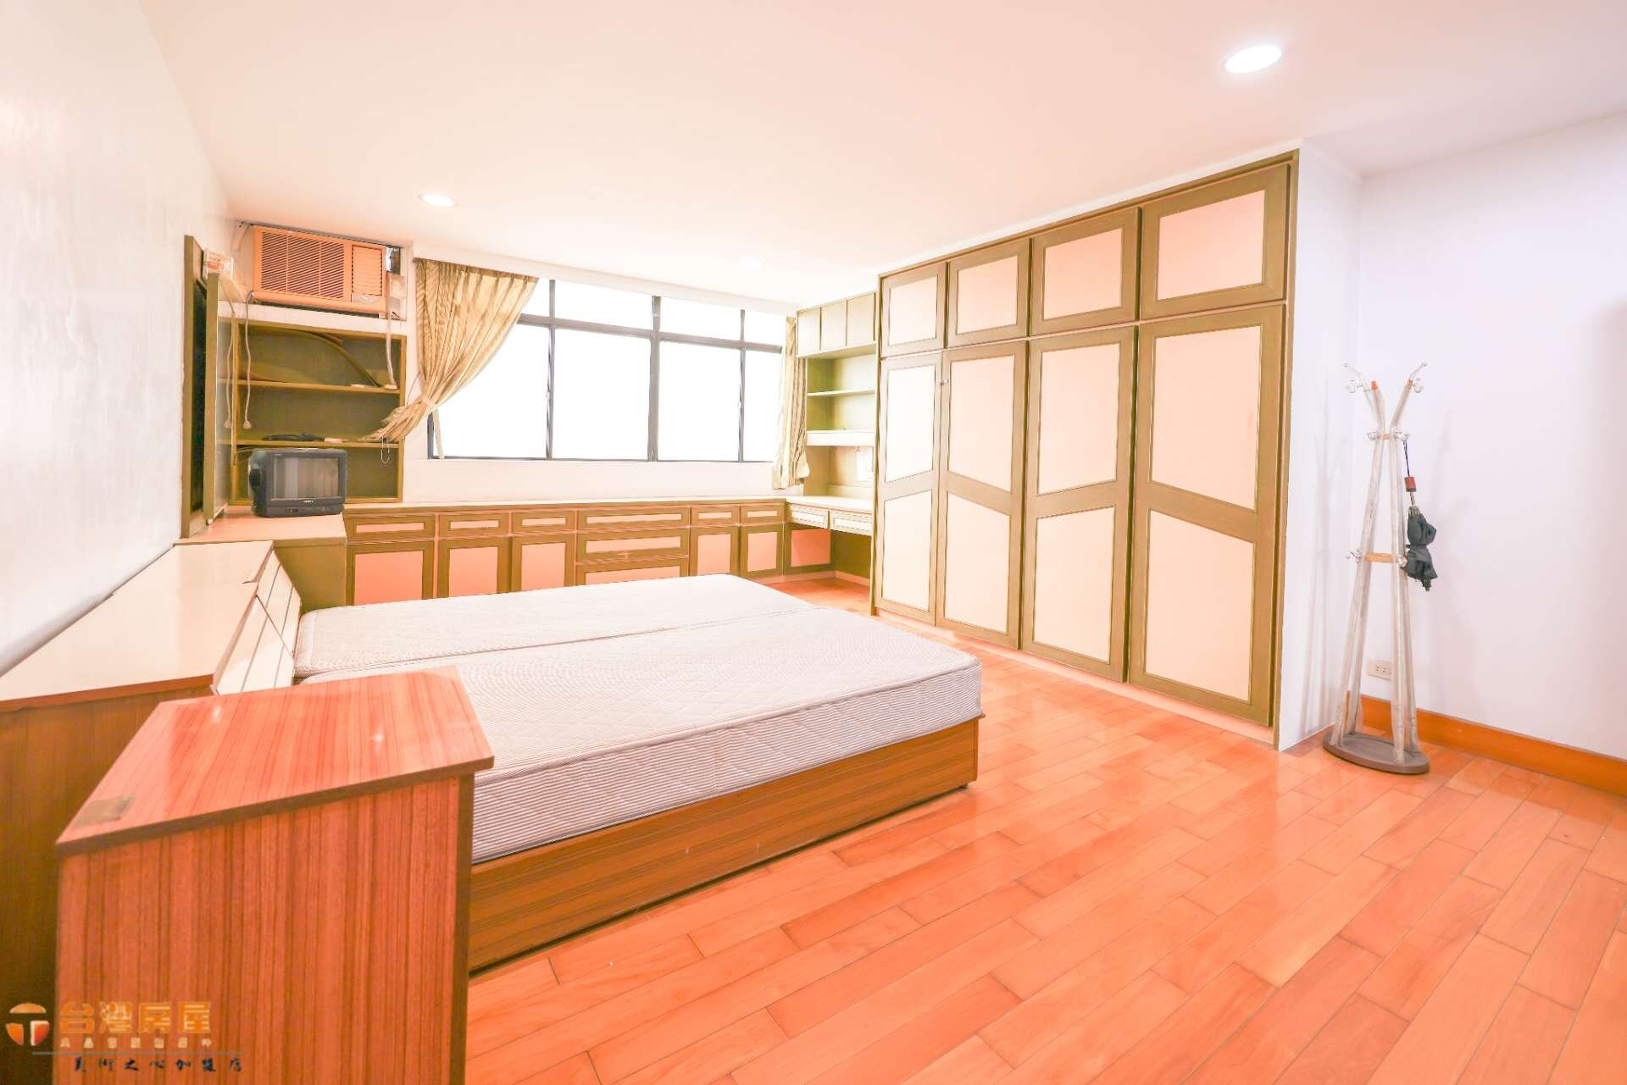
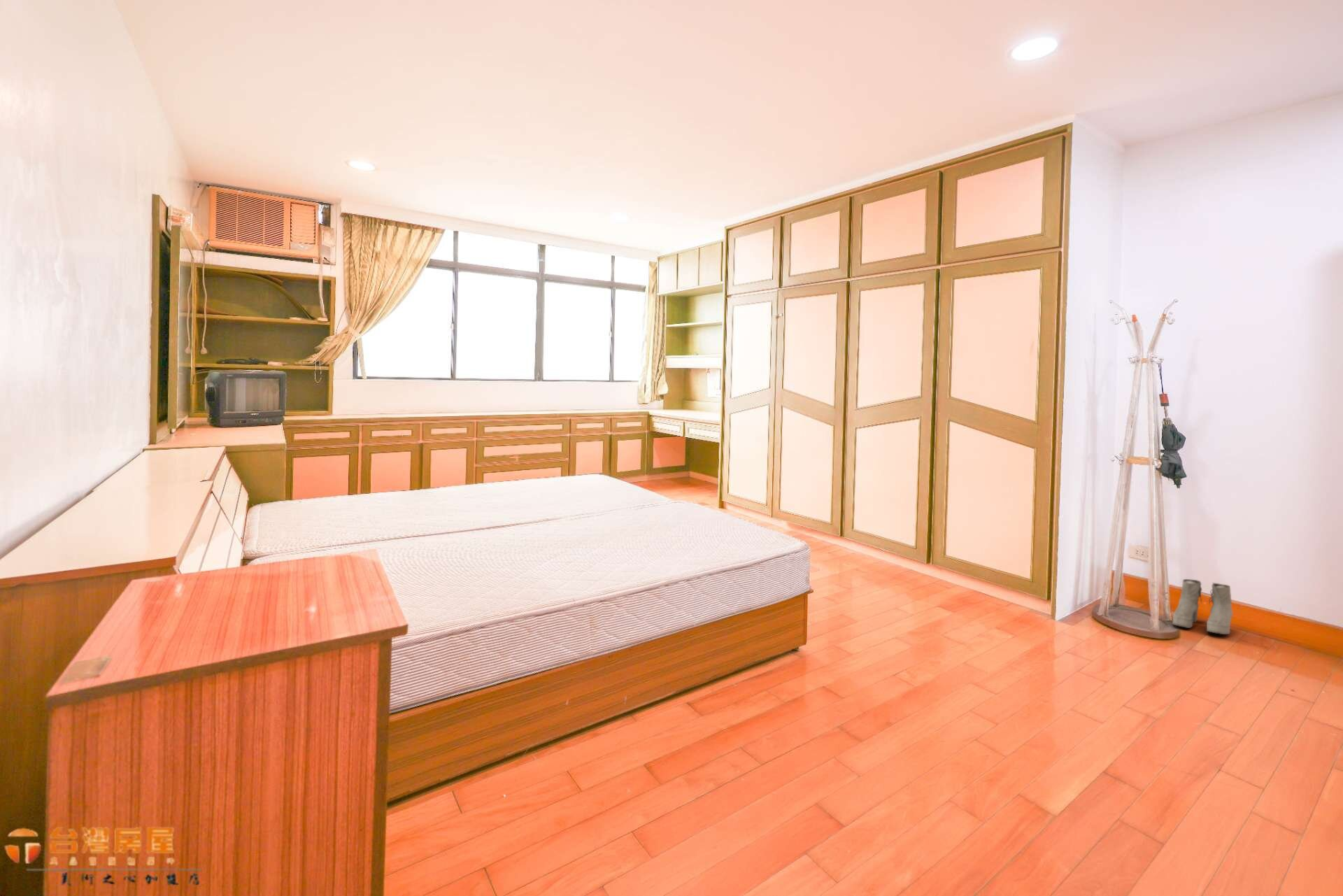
+ boots (1202, 603)
